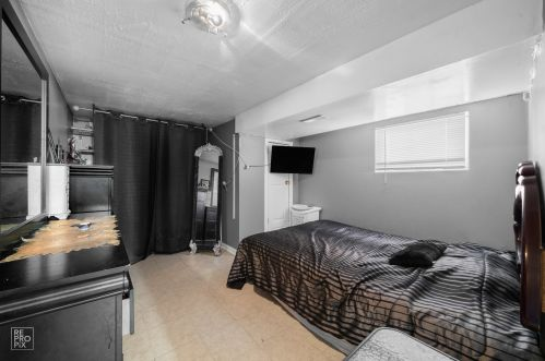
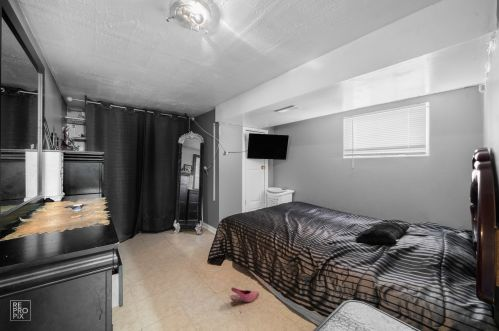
+ shoe (244, 292)
